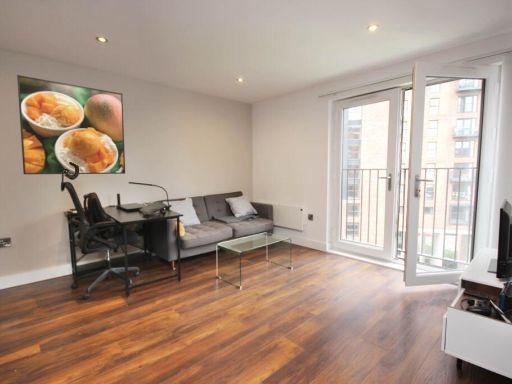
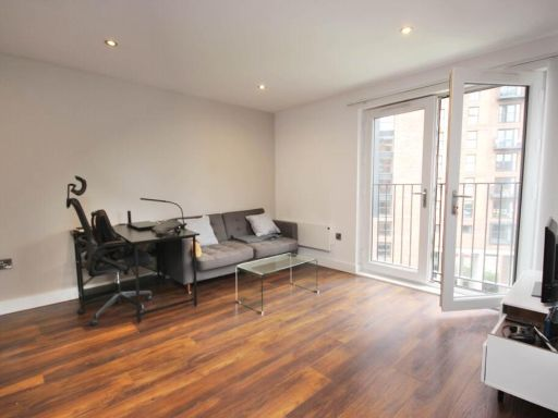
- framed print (77, 130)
